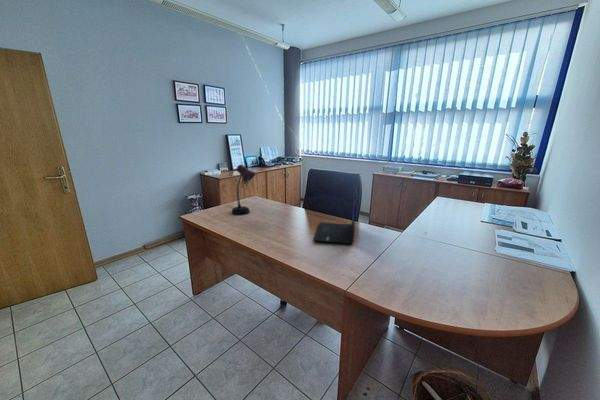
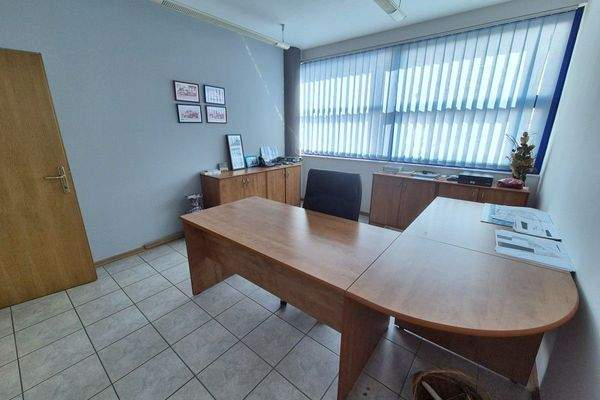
- desk lamp (238, 189)
- laptop (335, 223)
